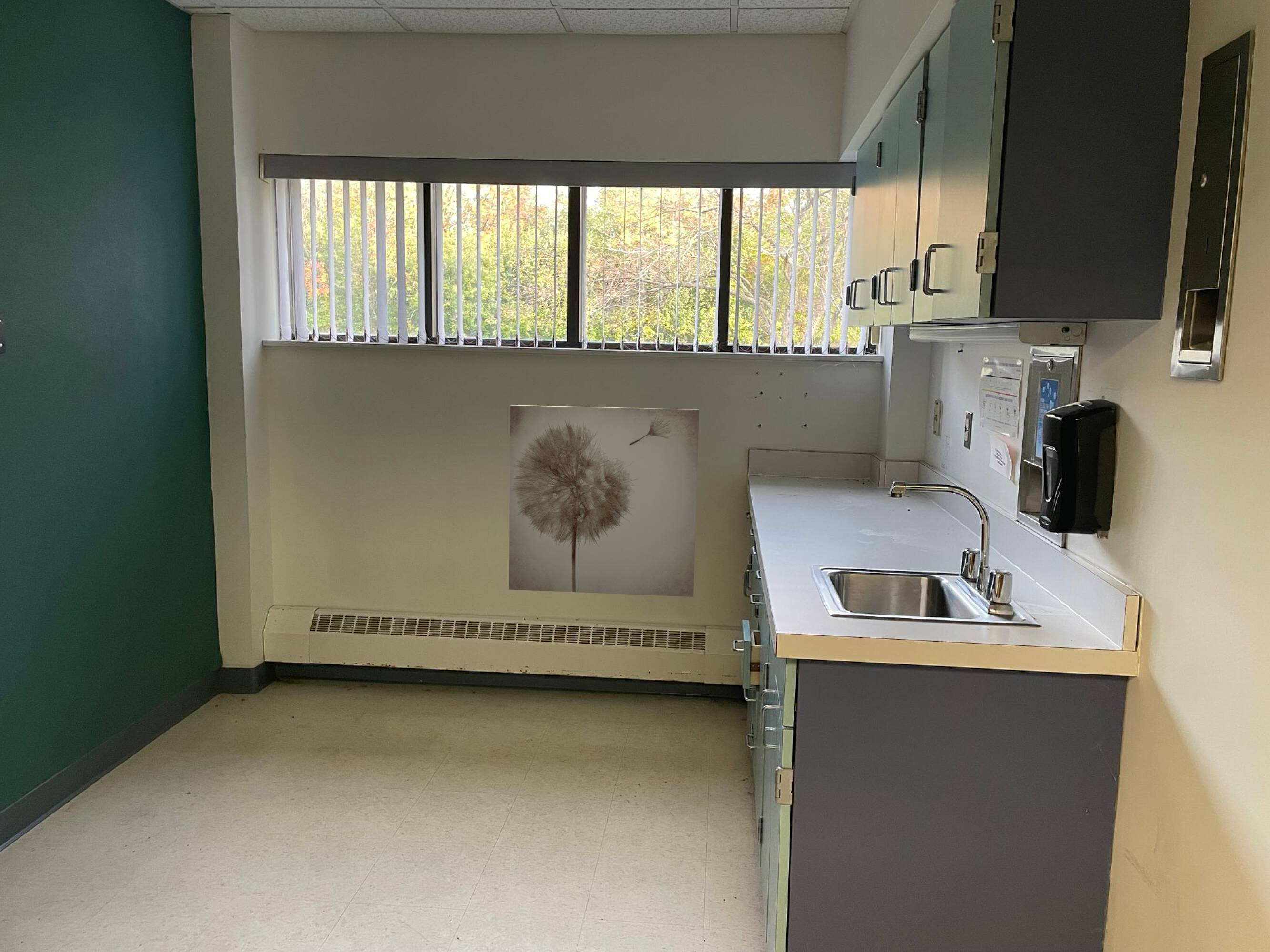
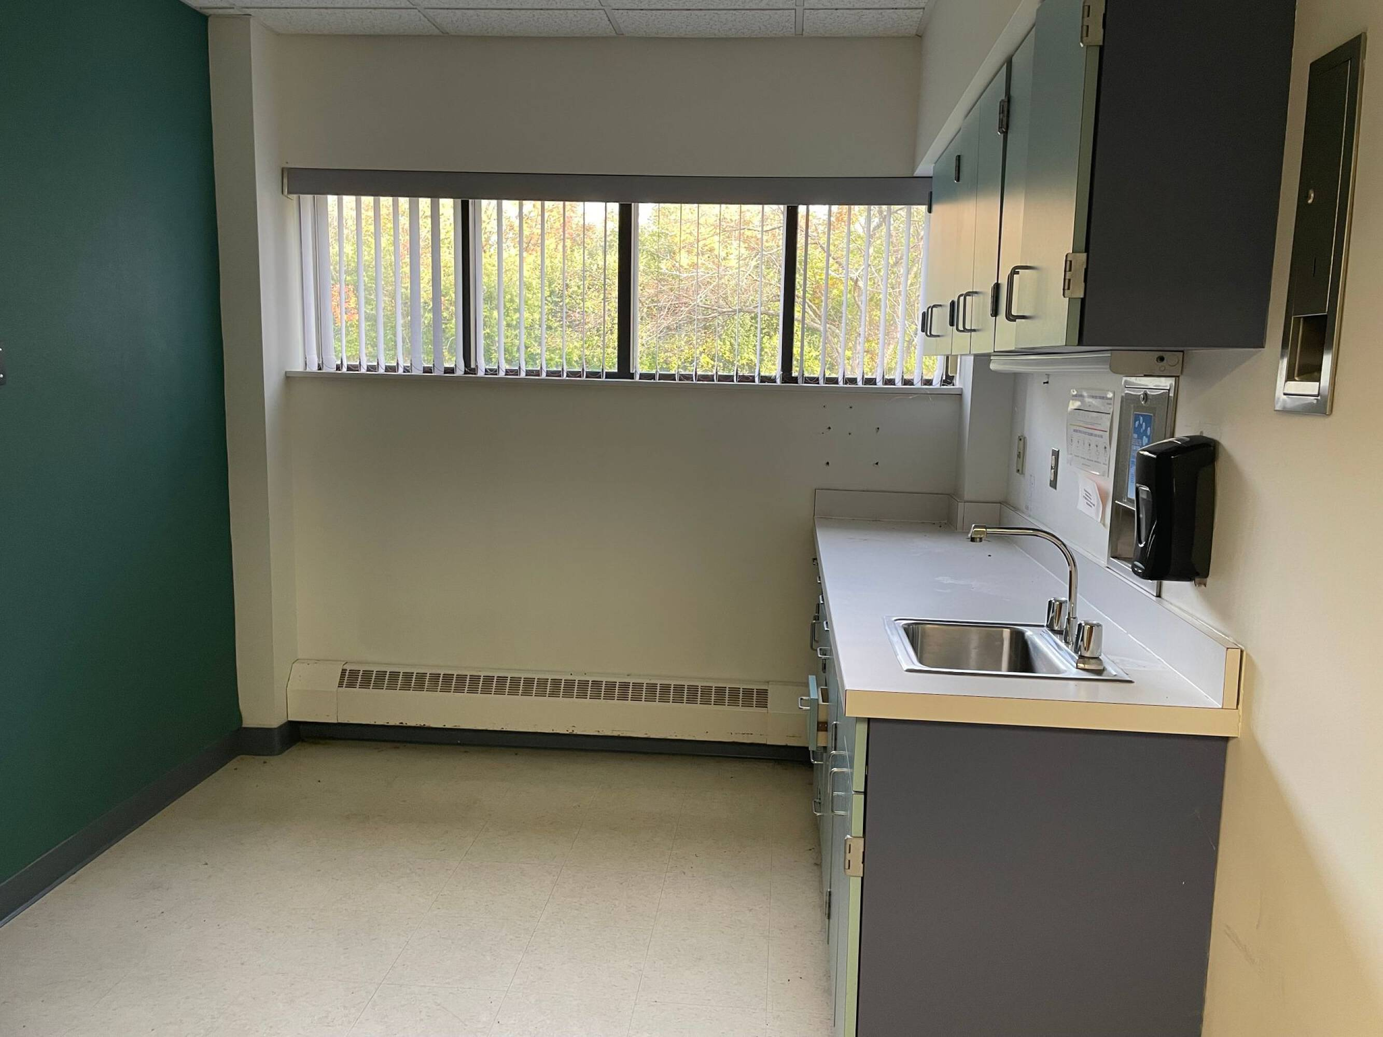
- wall art (602, 501)
